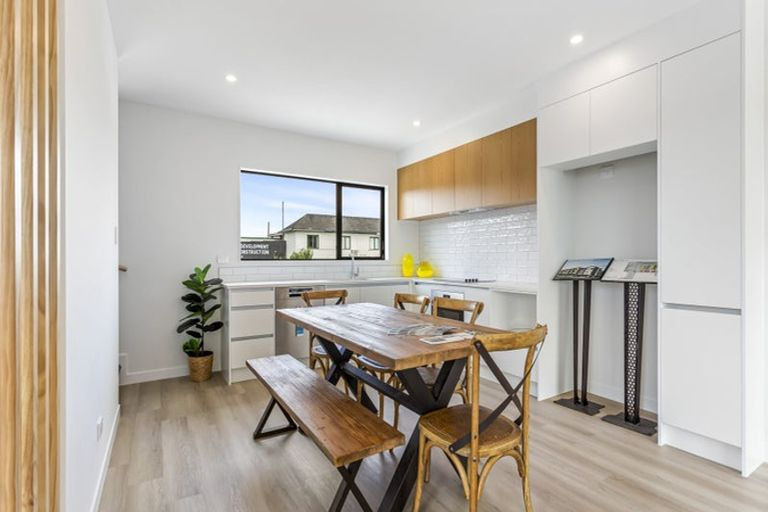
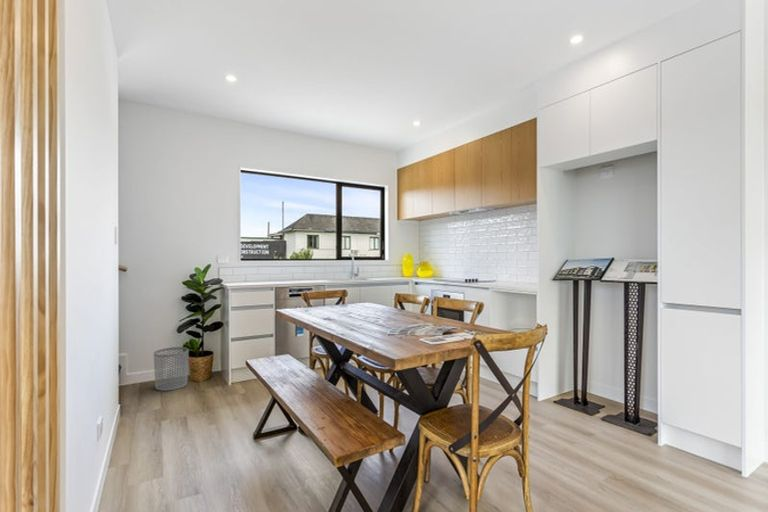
+ waste bin (171, 368)
